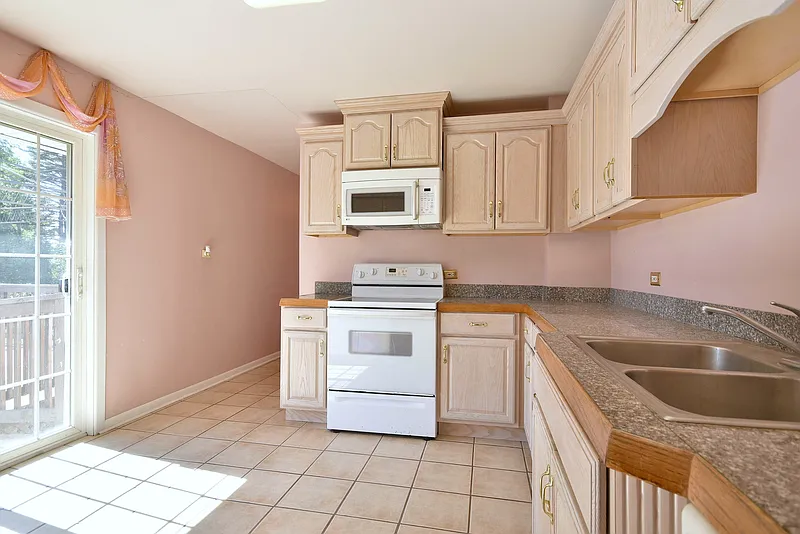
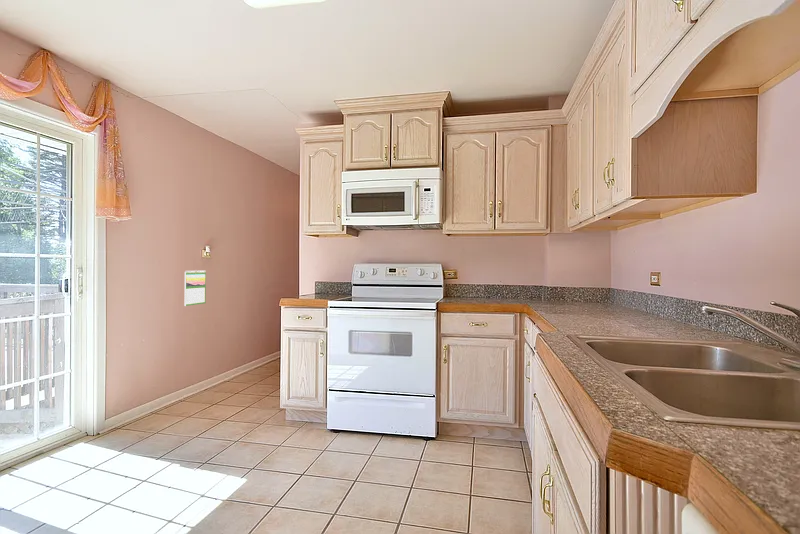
+ calendar (195, 287)
